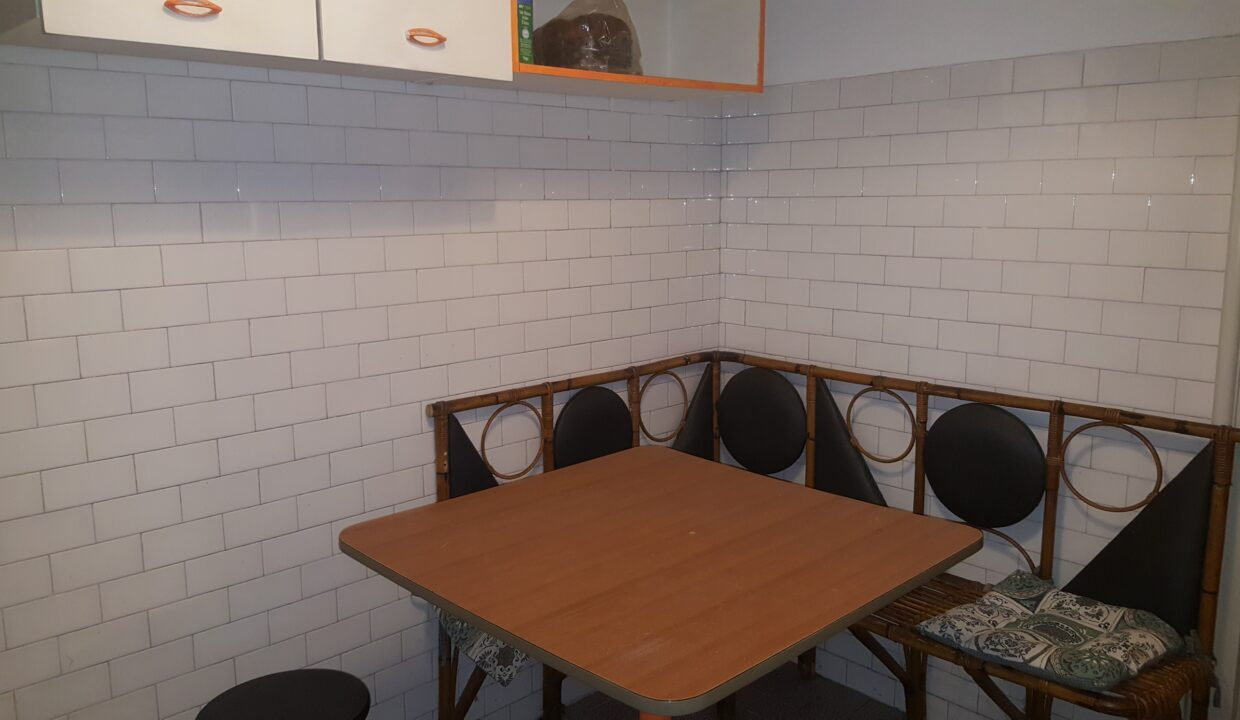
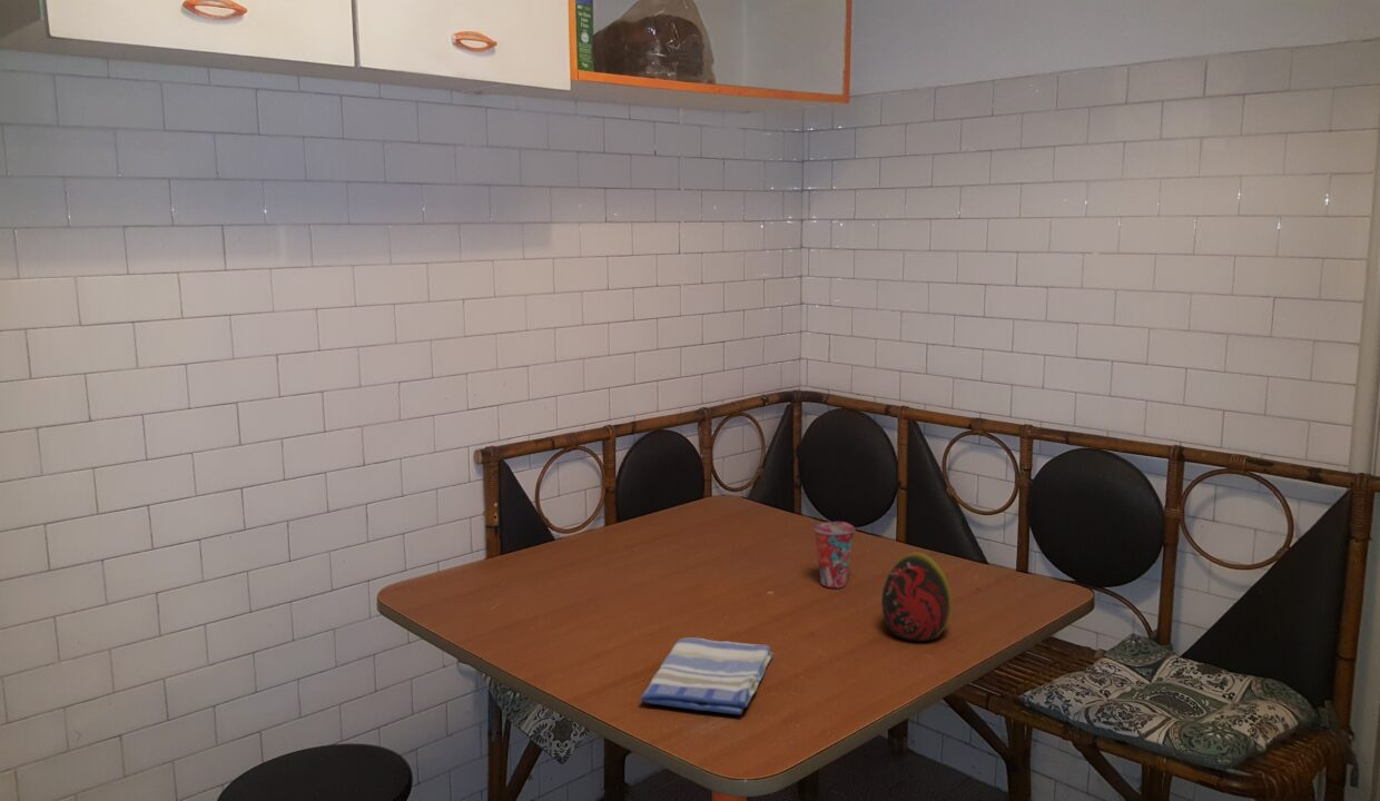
+ decorative egg (916, 593)
+ dish towel (709, 672)
+ cup (832, 554)
